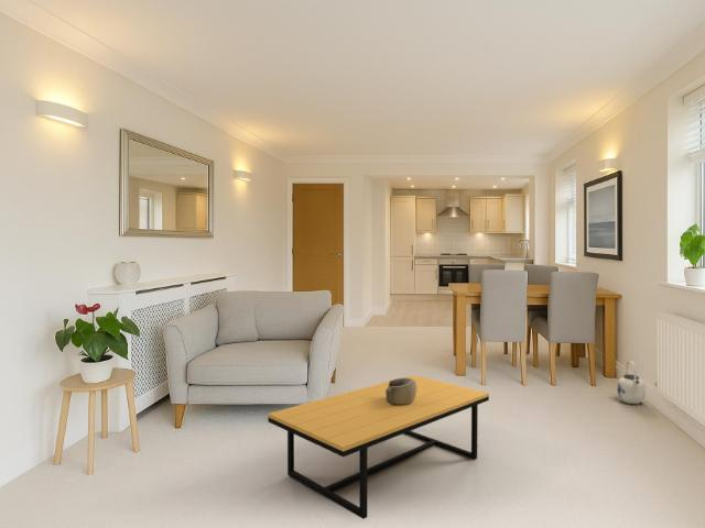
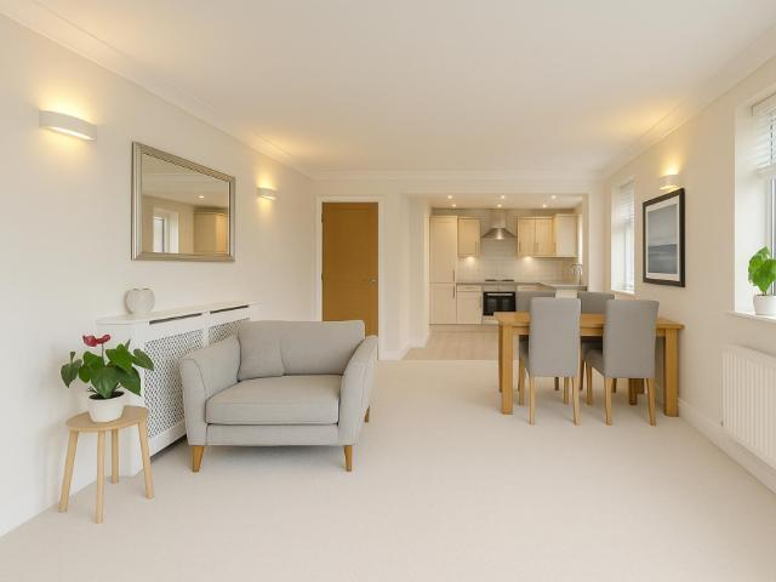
- teapot (631, 382)
- coffee table (386, 435)
- decorative bowl (401, 389)
